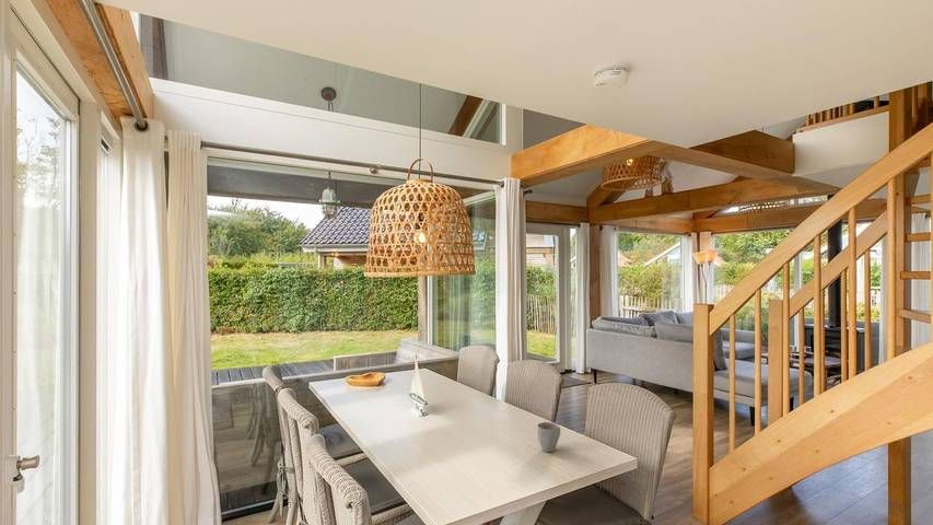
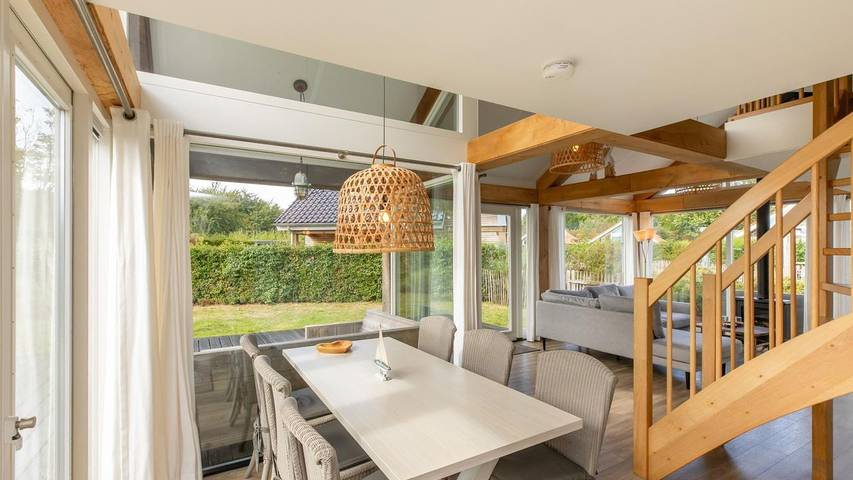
- mug (550, 436)
